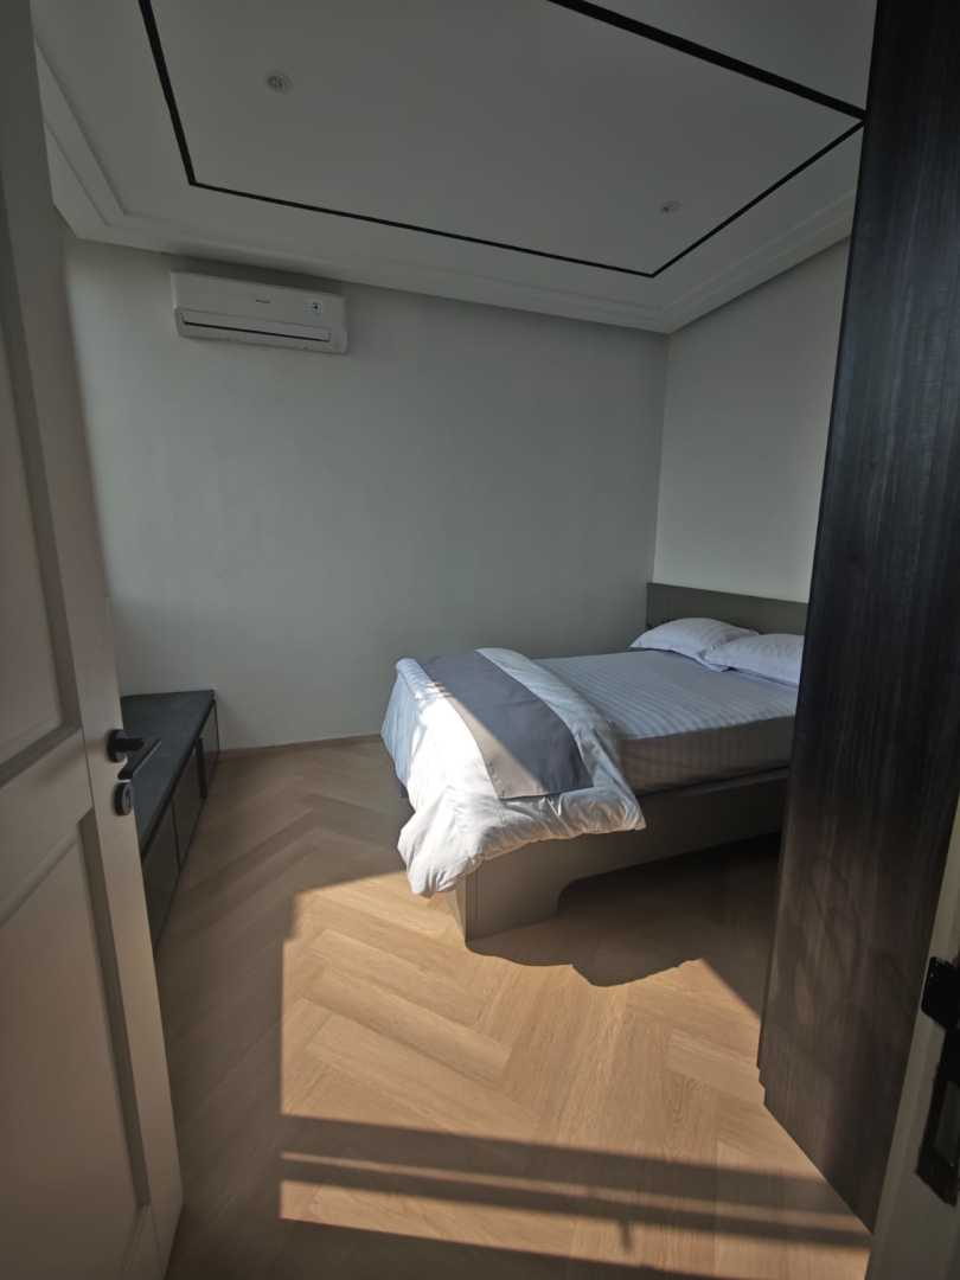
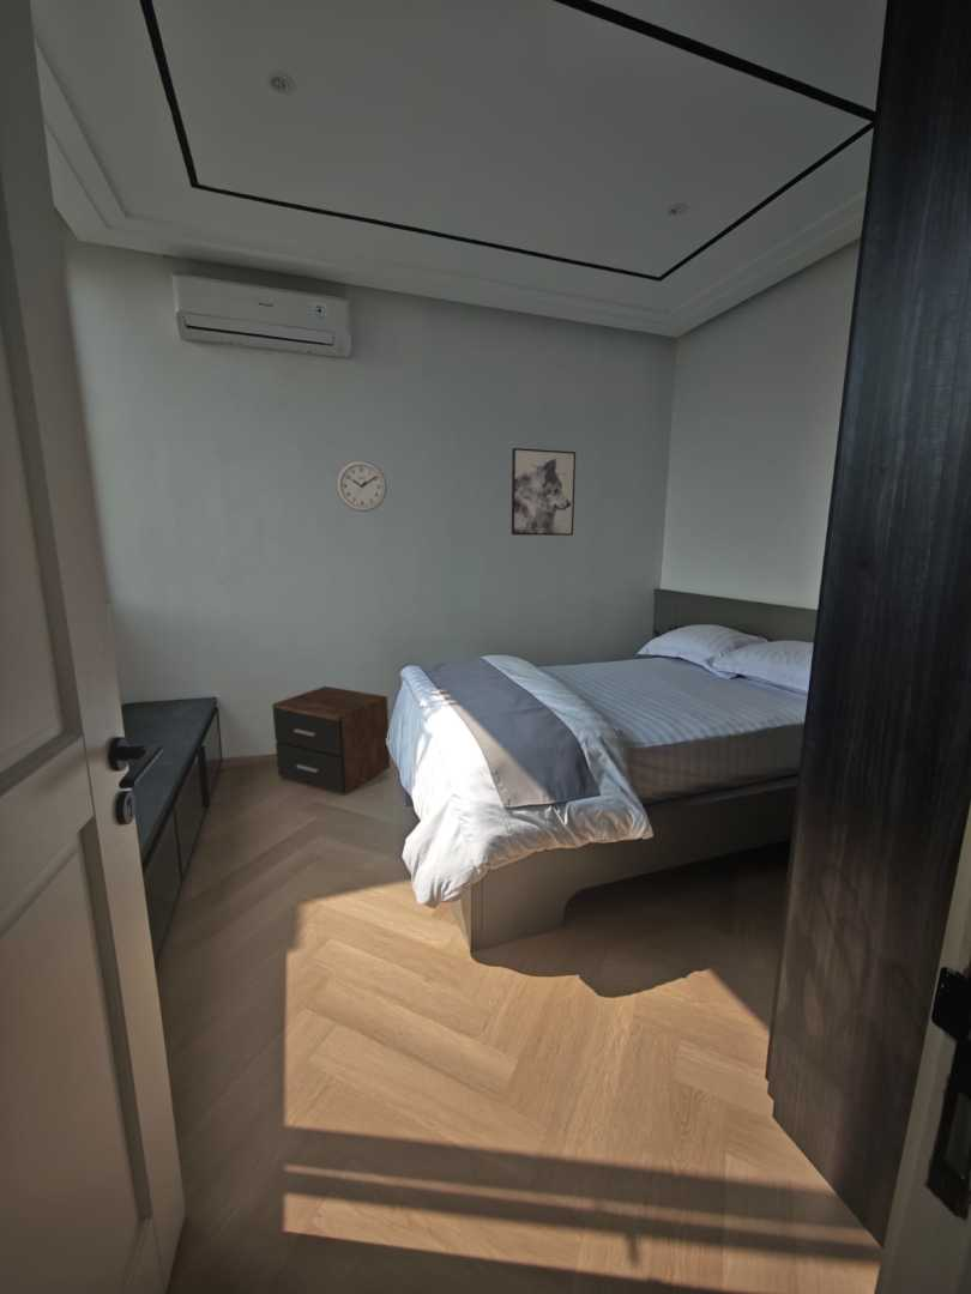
+ wall clock (361, 485)
+ wall art (543, 492)
+ nightstand (332, 737)
